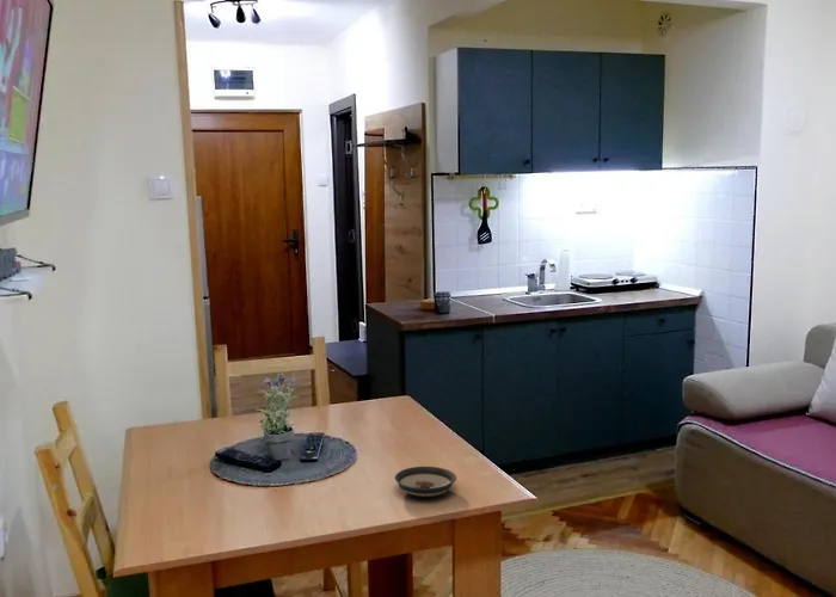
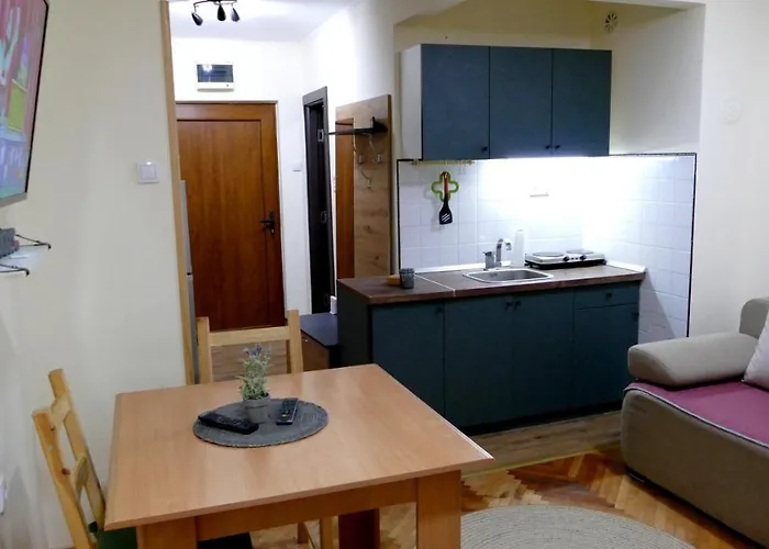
- saucer (425, 484)
